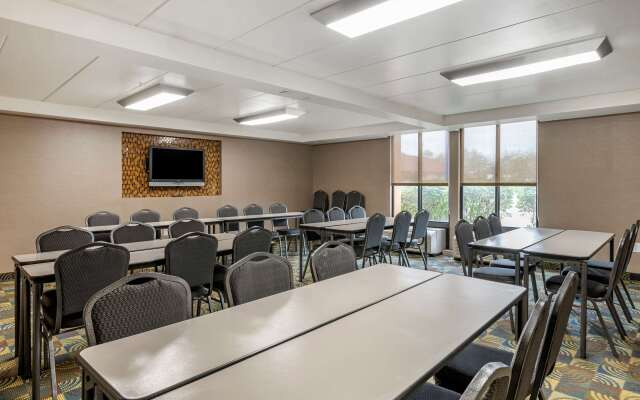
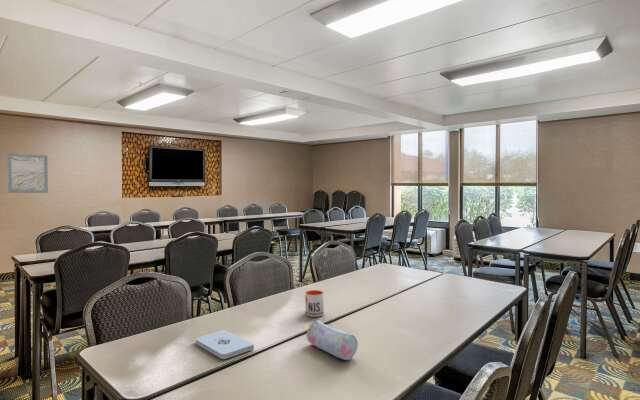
+ mug (312, 302)
+ wall art (28, 173)
+ notepad (223, 343)
+ pencil case (331, 338)
